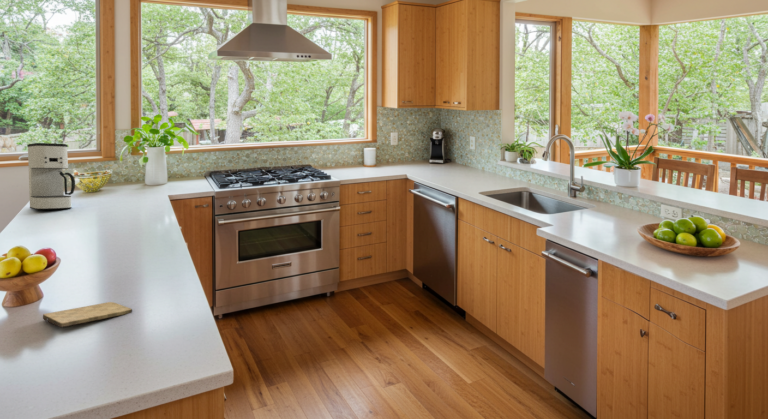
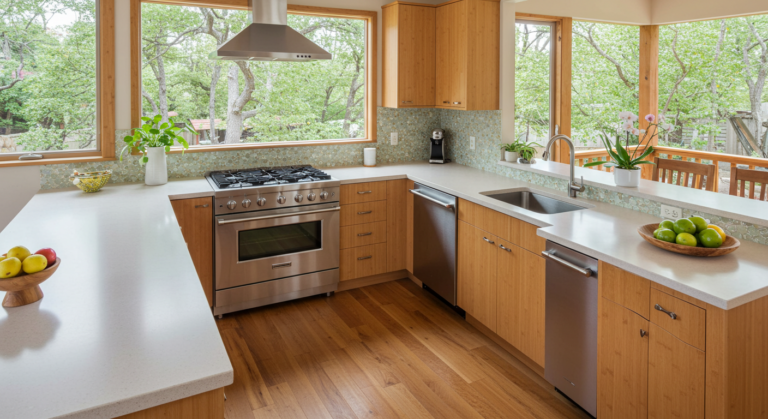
- cutting board (88, 313)
- coffee maker (53, 176)
